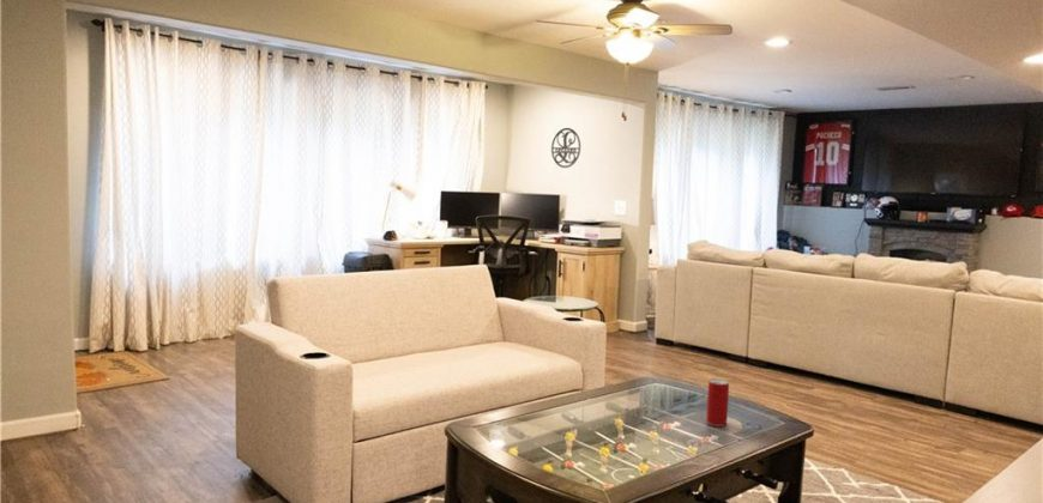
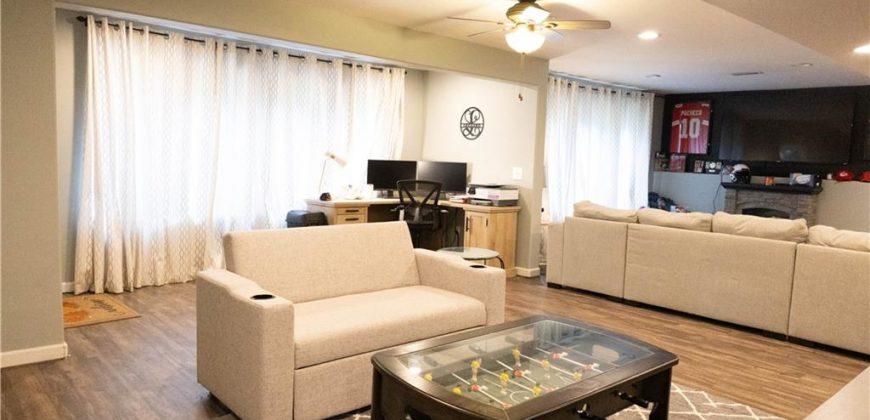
- beverage can (717, 402)
